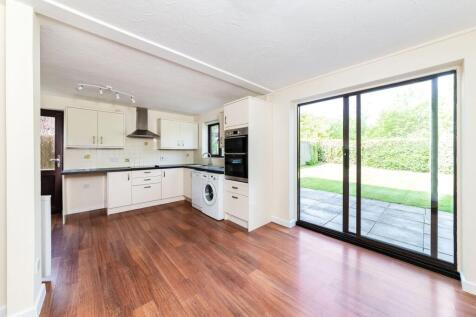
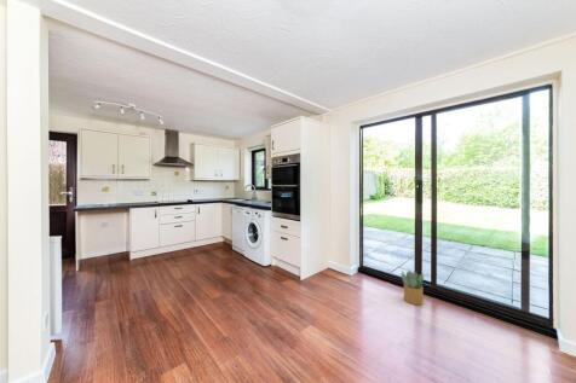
+ potted plant (411, 286)
